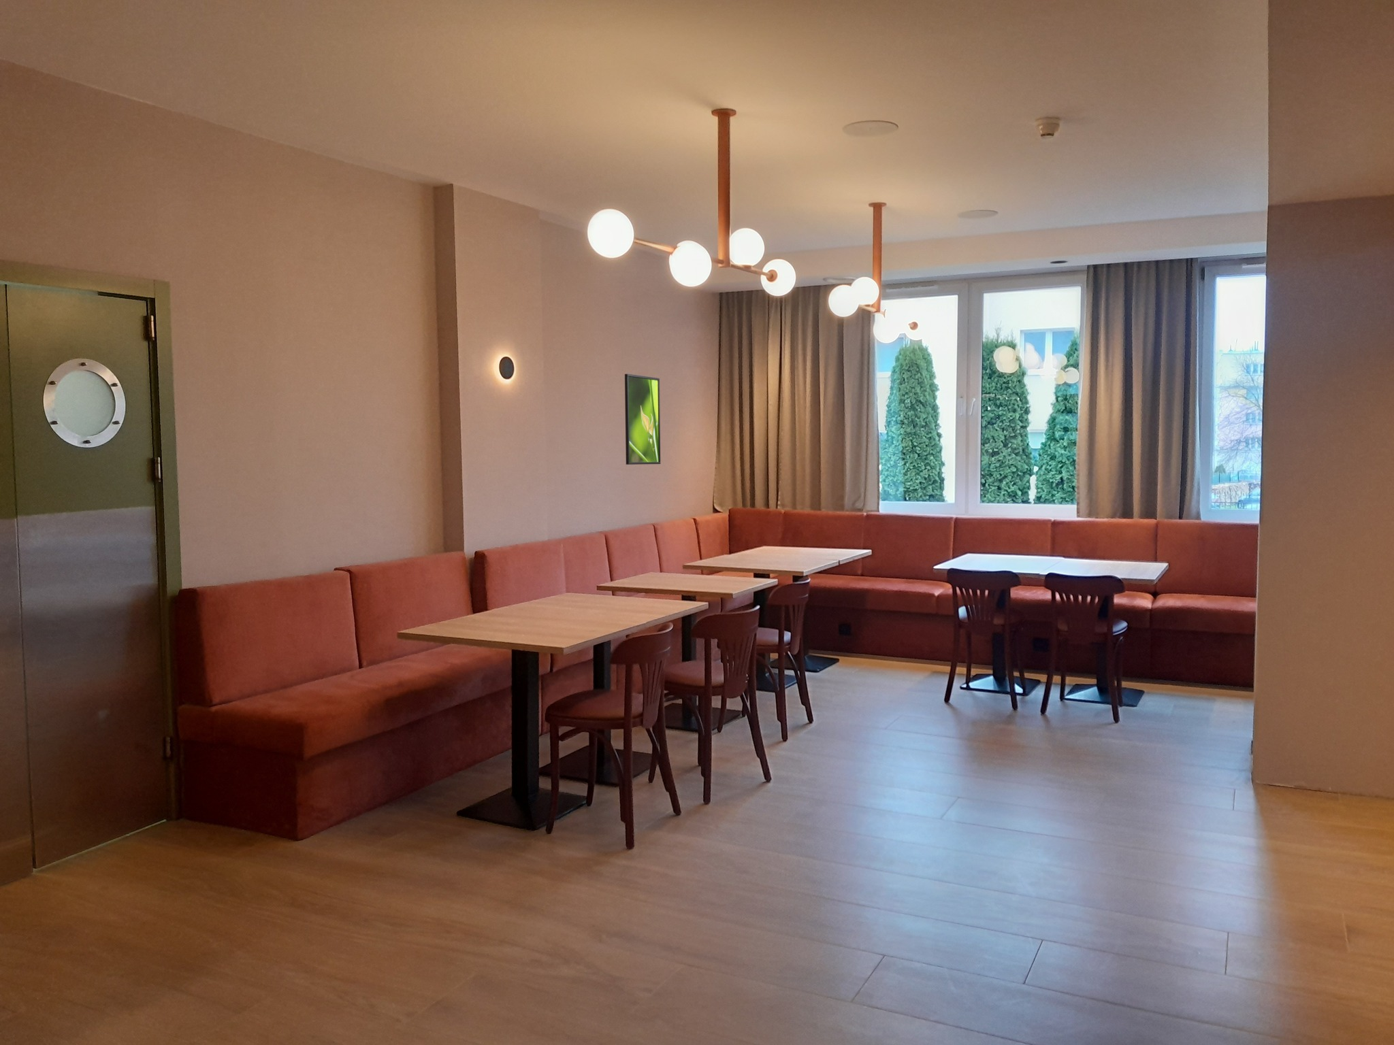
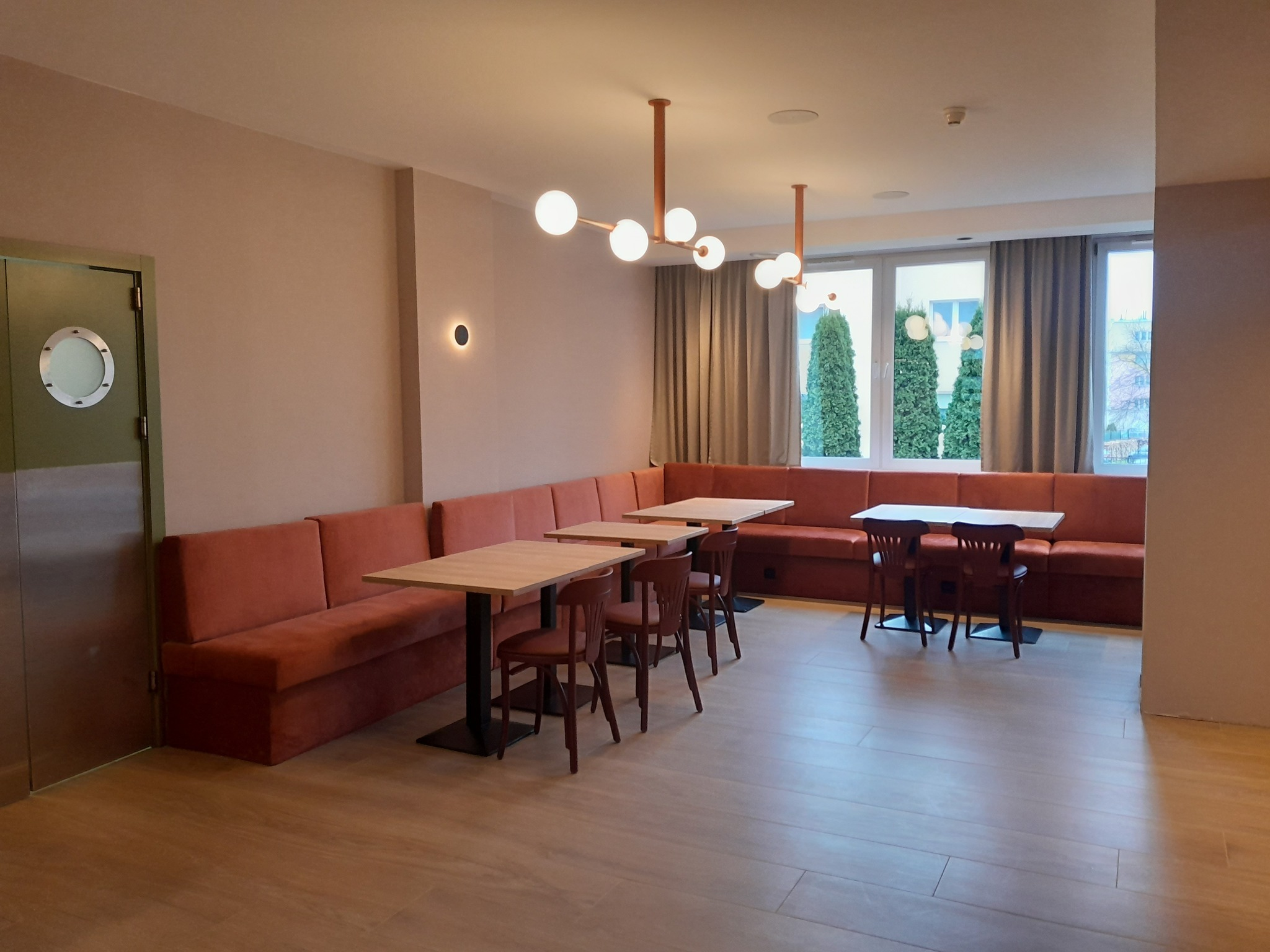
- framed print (642, 419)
